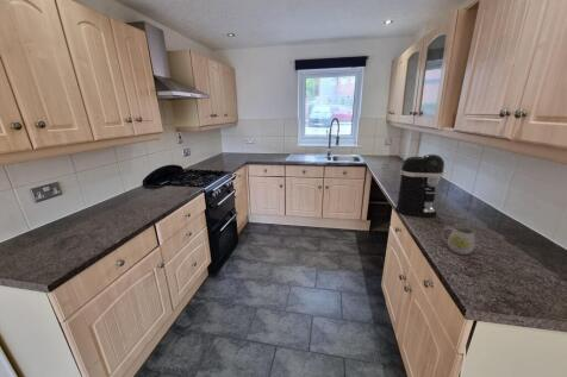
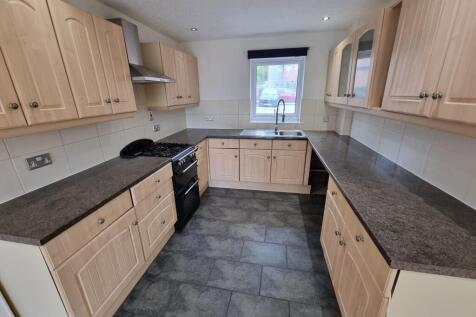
- coffee maker (419, 183)
- mug (457, 238)
